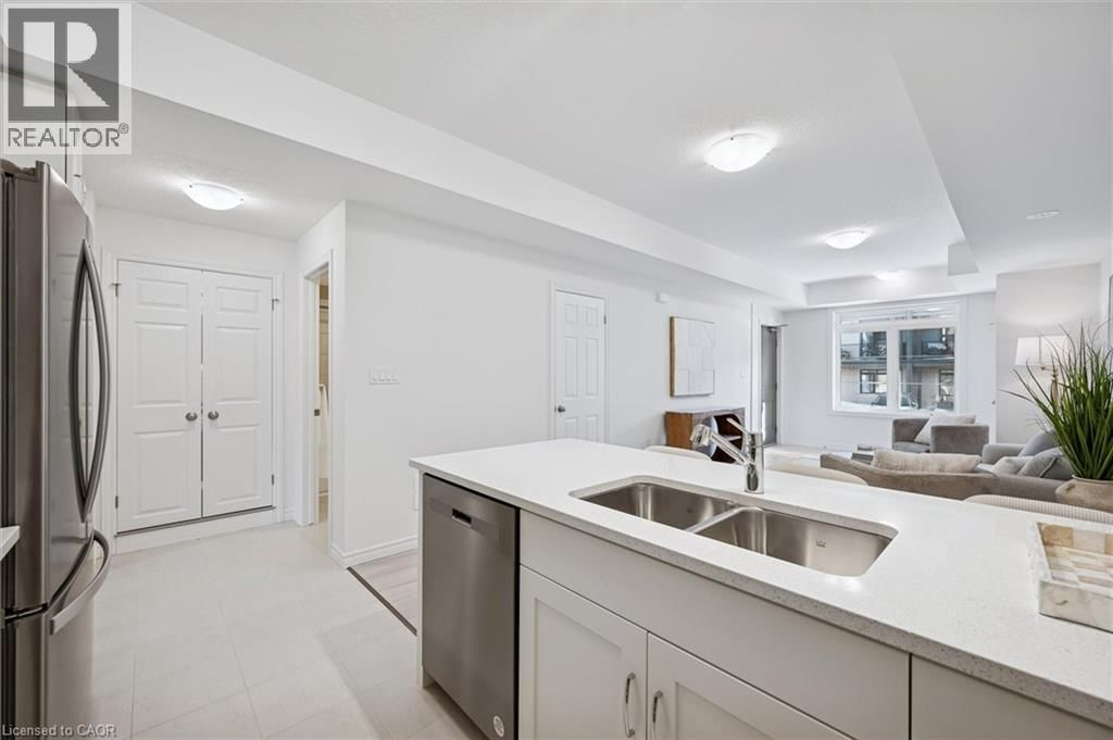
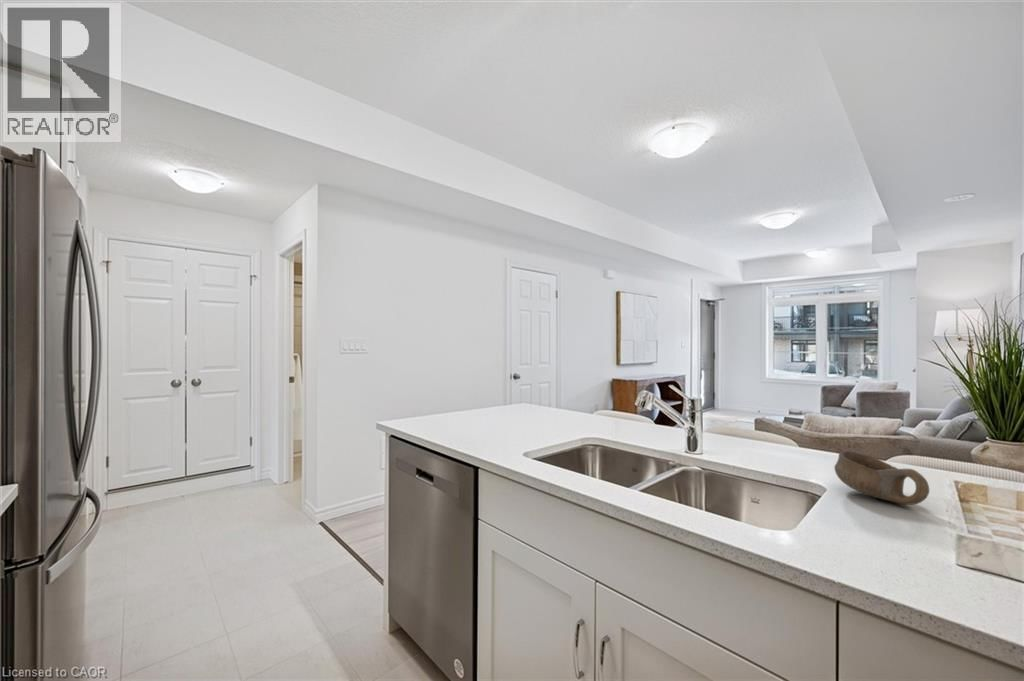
+ bowl (880, 477)
